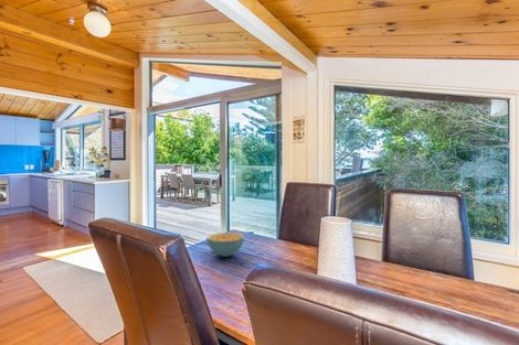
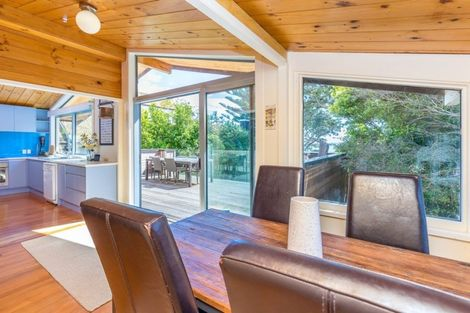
- cereal bowl (225, 246)
